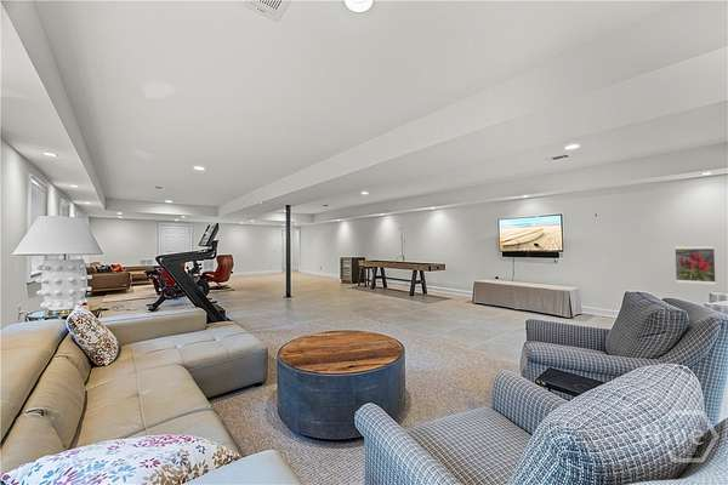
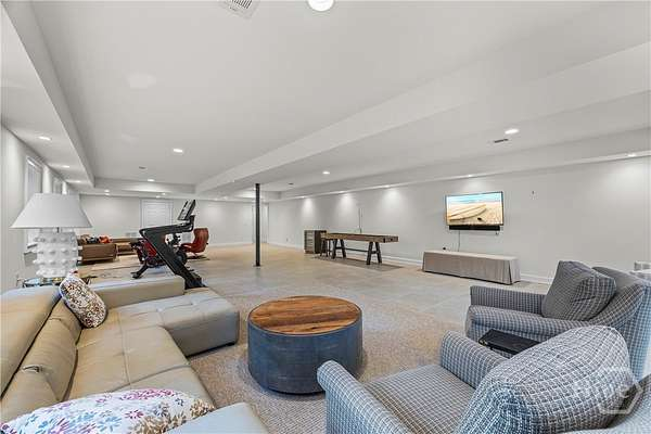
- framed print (694, 264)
